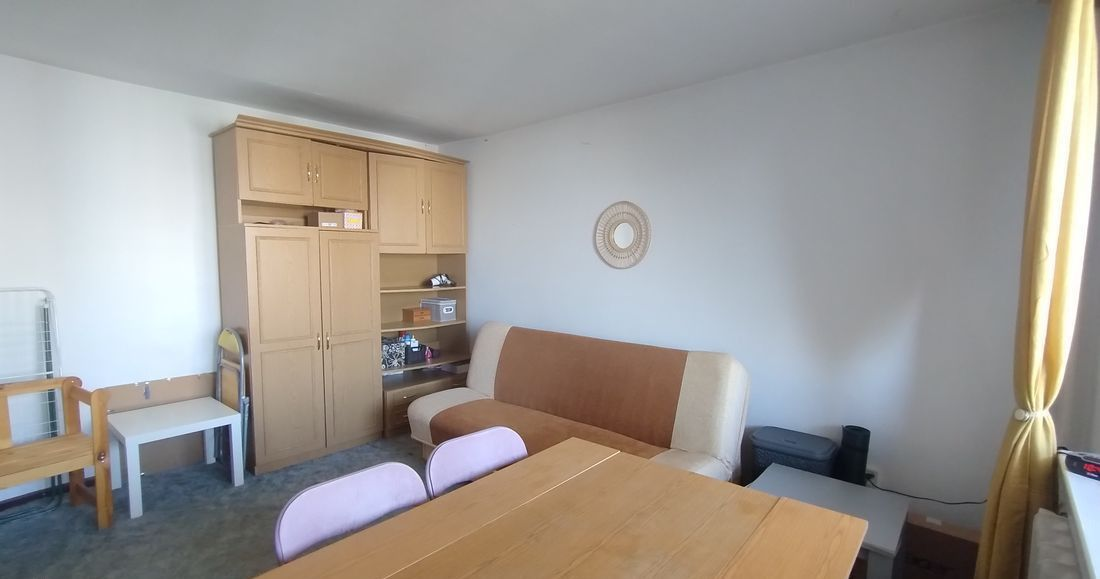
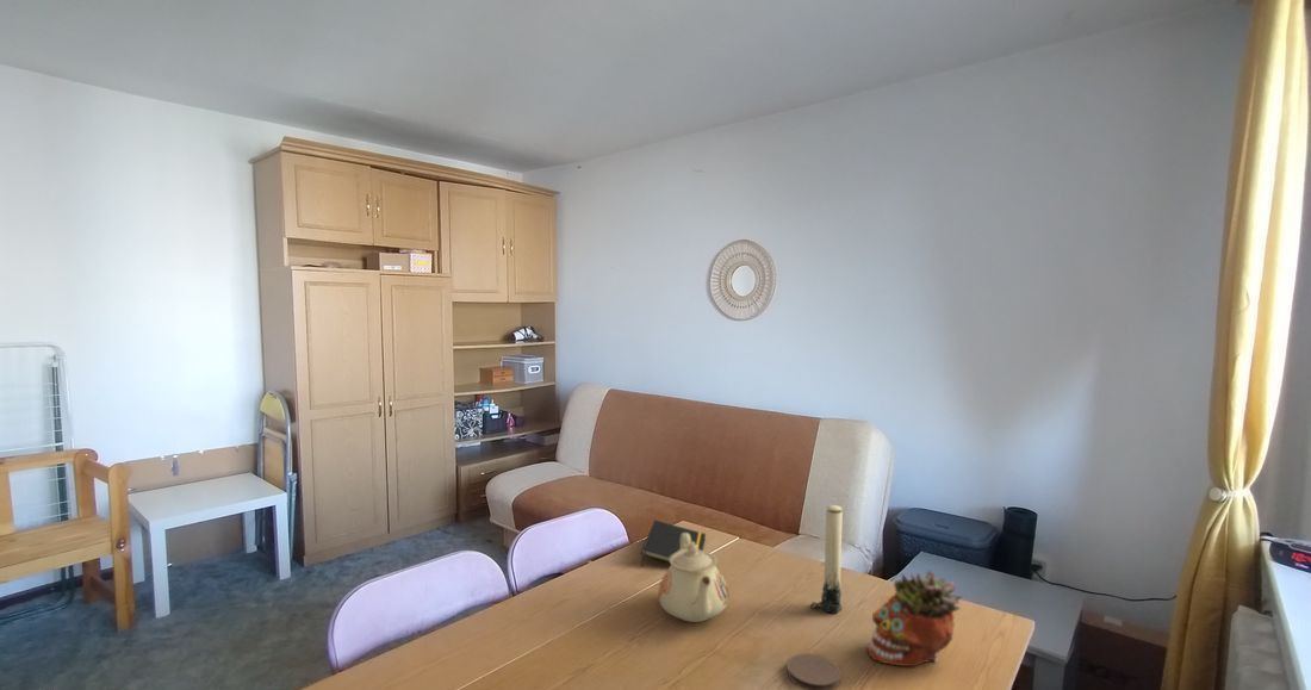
+ coaster (813, 671)
+ candle (826, 557)
+ notepad (675, 542)
+ succulent planter (912, 614)
+ teapot (694, 577)
